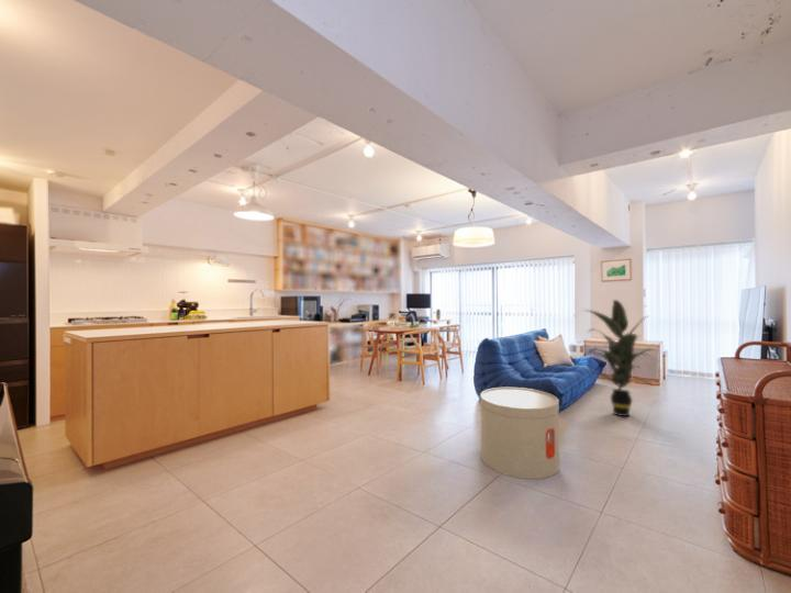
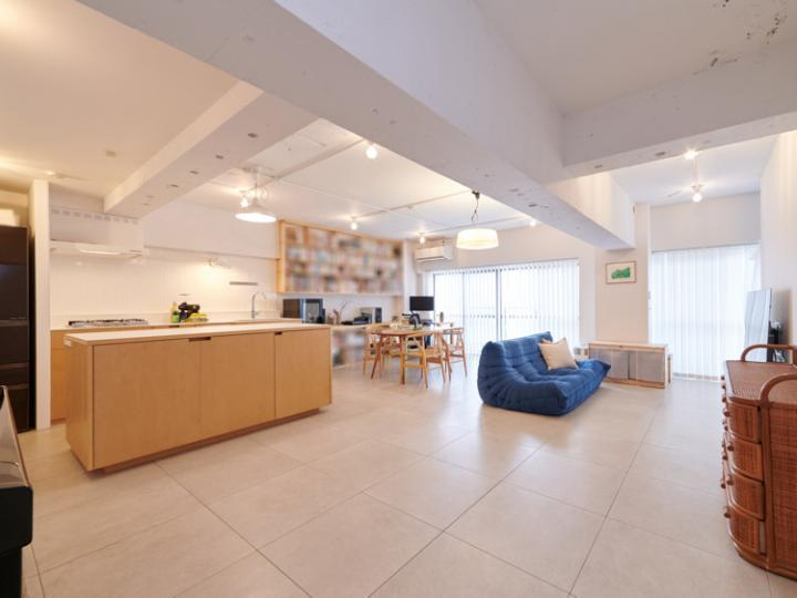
- side table (519, 427)
- indoor plant (615, 357)
